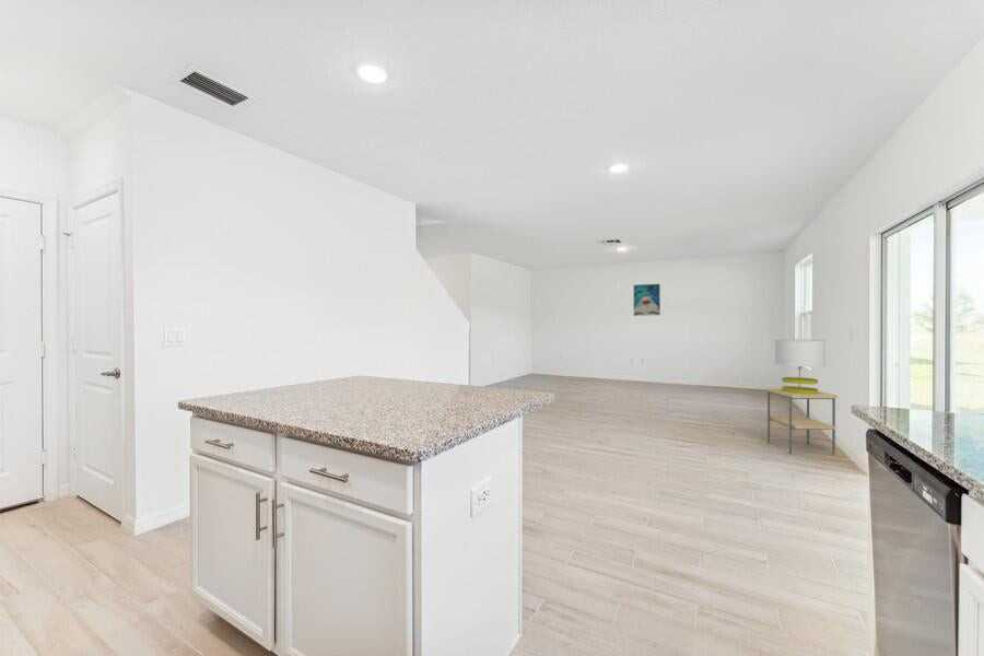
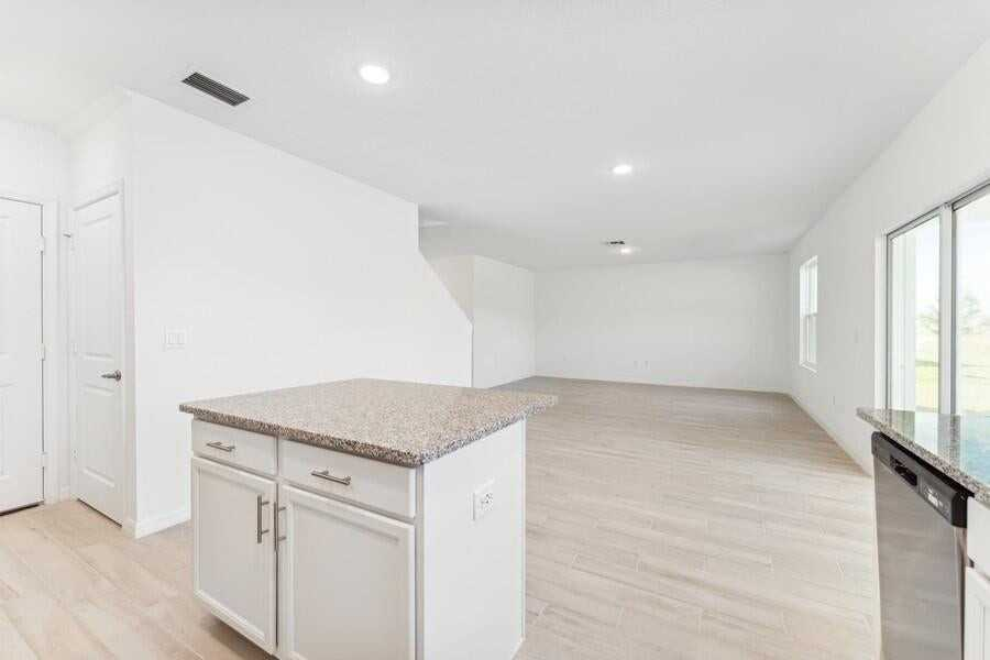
- table lamp (799, 365)
- wall art (646, 300)
- side table (800, 420)
